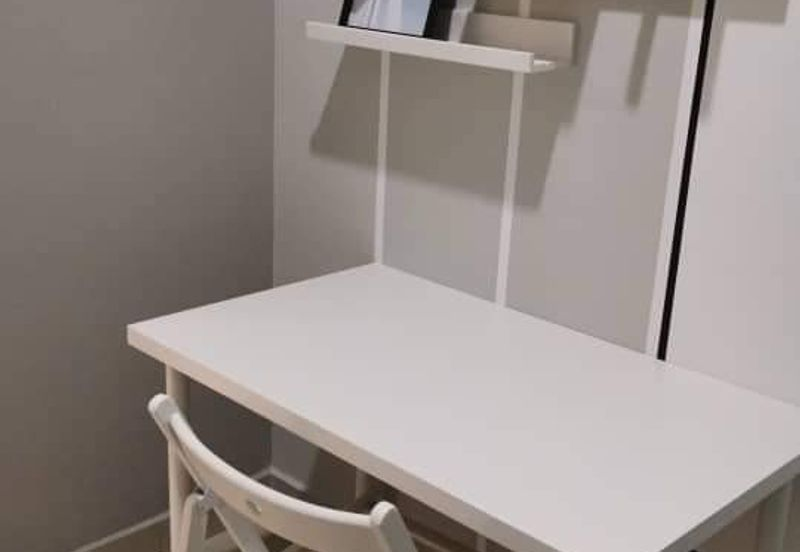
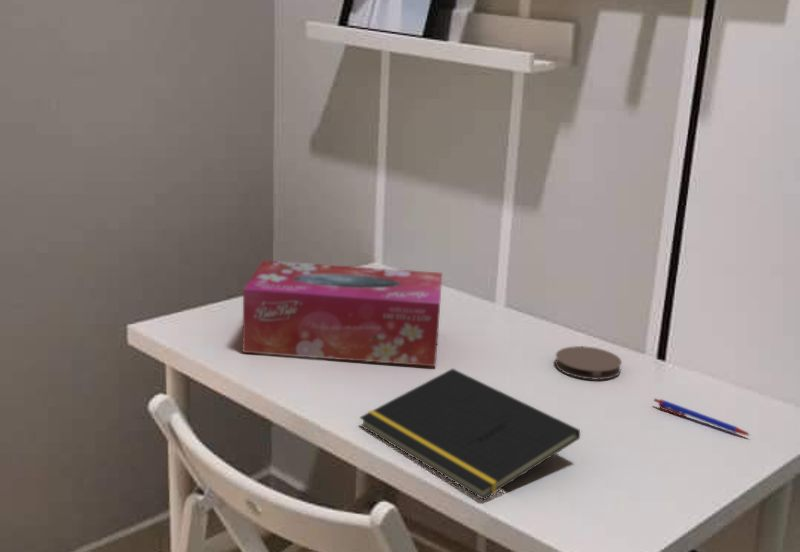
+ coaster (588, 362)
+ pen (701, 416)
+ notepad (466, 427)
+ tissue box (345, 311)
